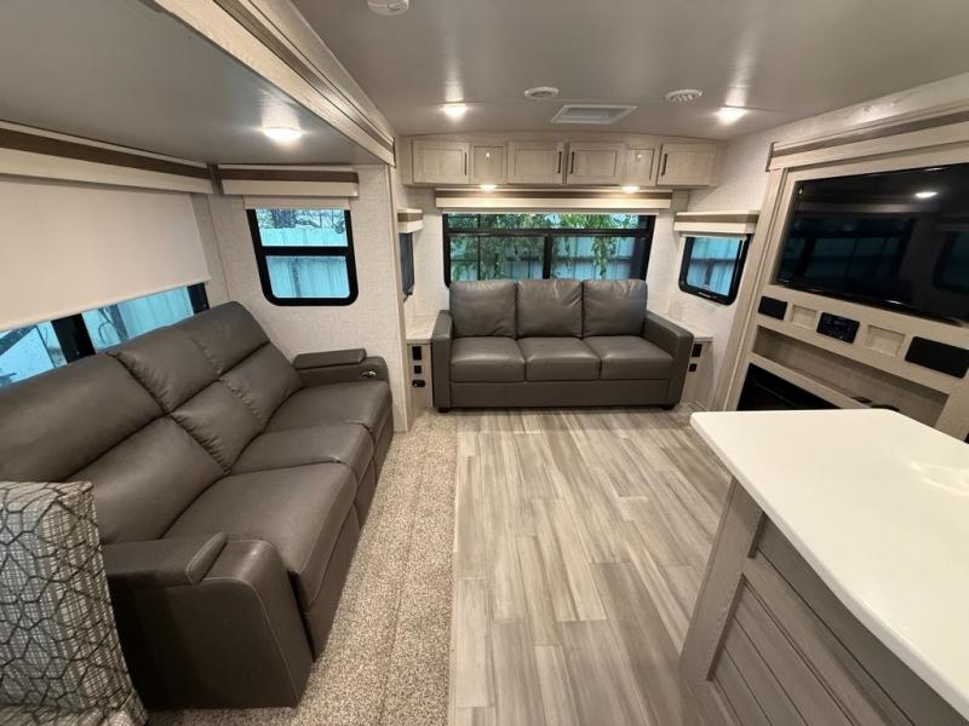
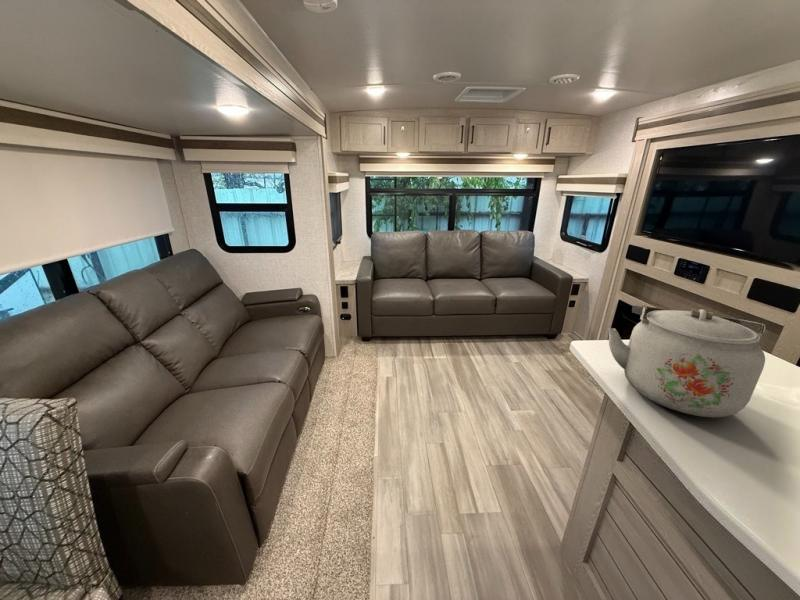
+ kettle (673, 350)
